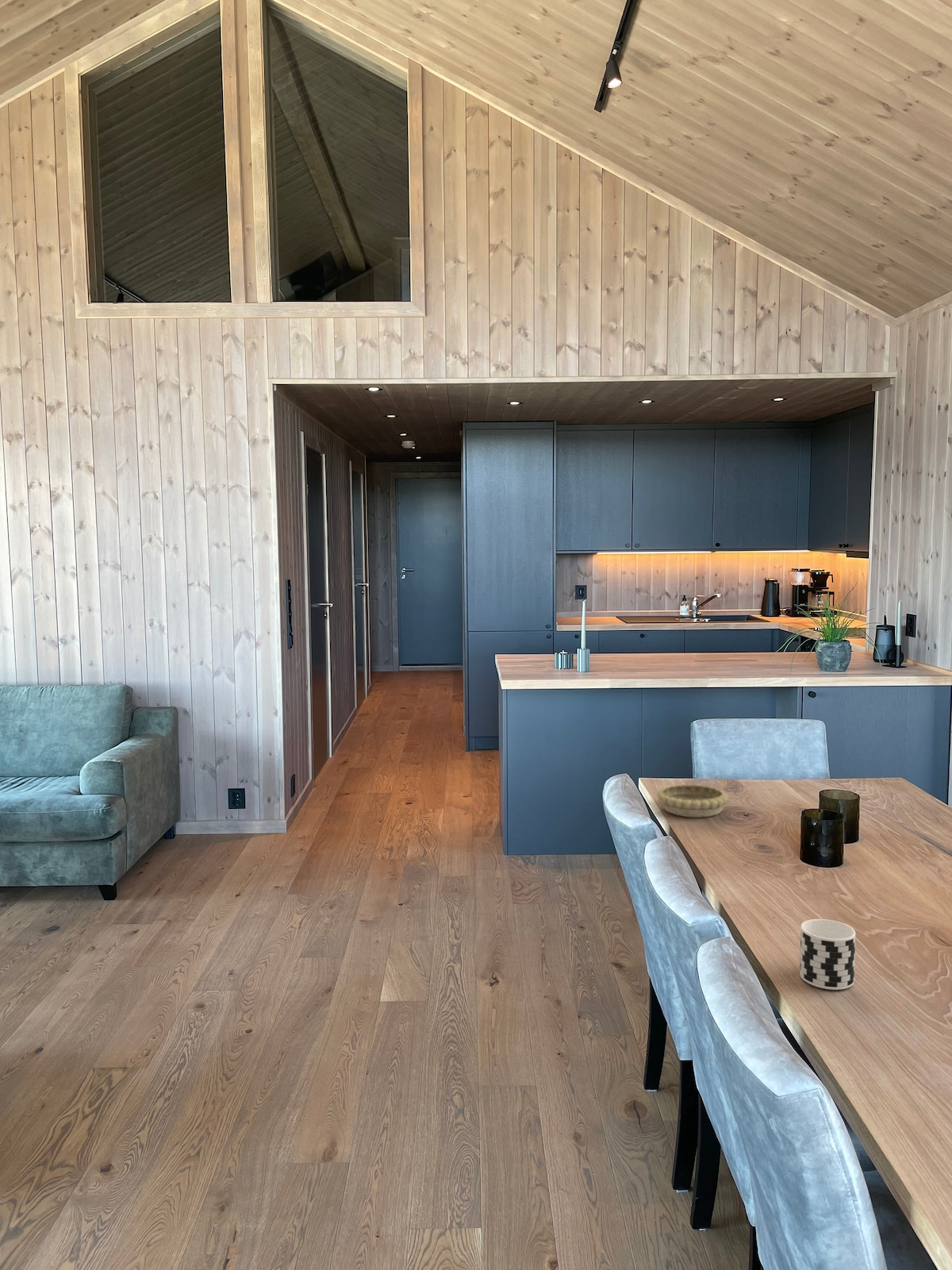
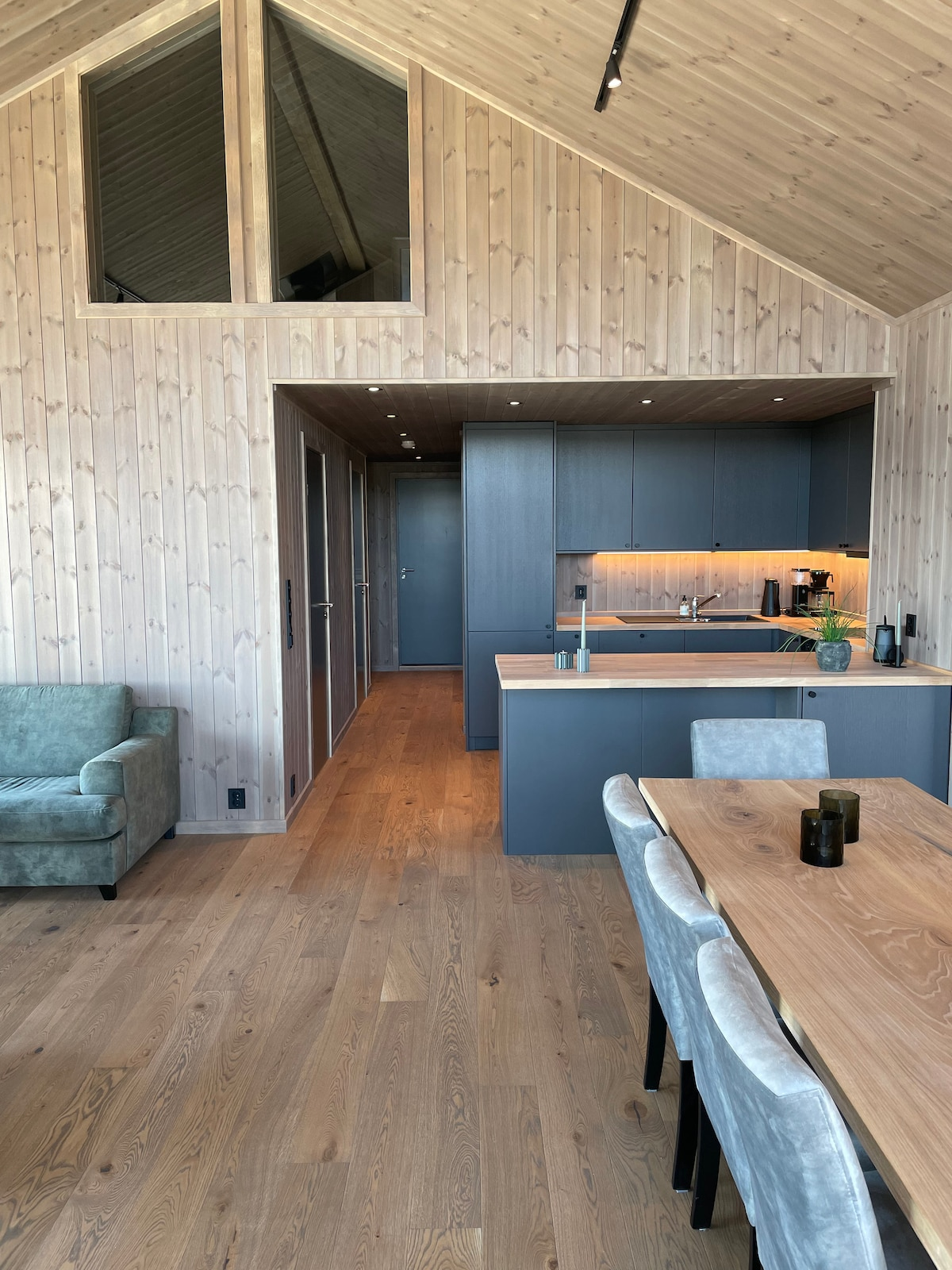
- decorative bowl (692, 800)
- cup (827, 950)
